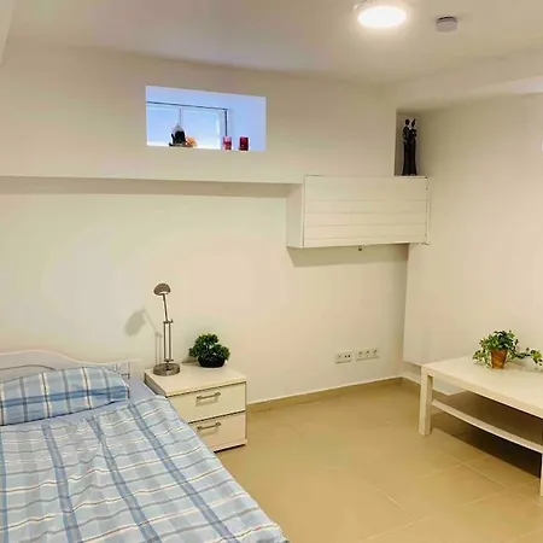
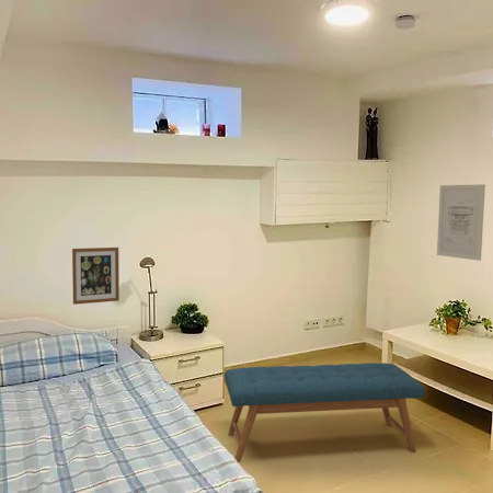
+ wall art (95, 275)
+ wall art (459, 221)
+ bench (320, 408)
